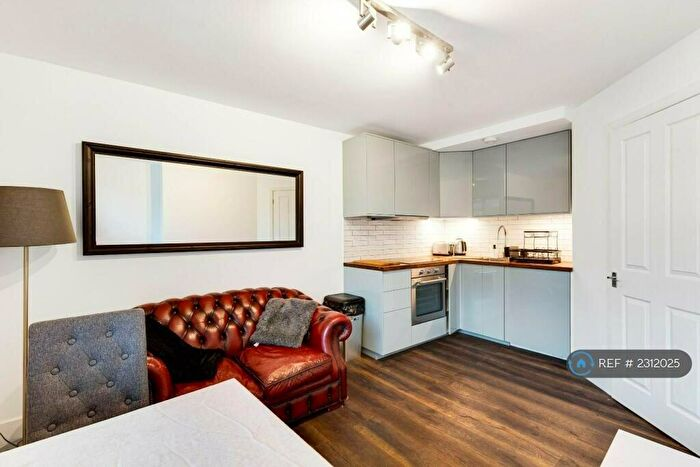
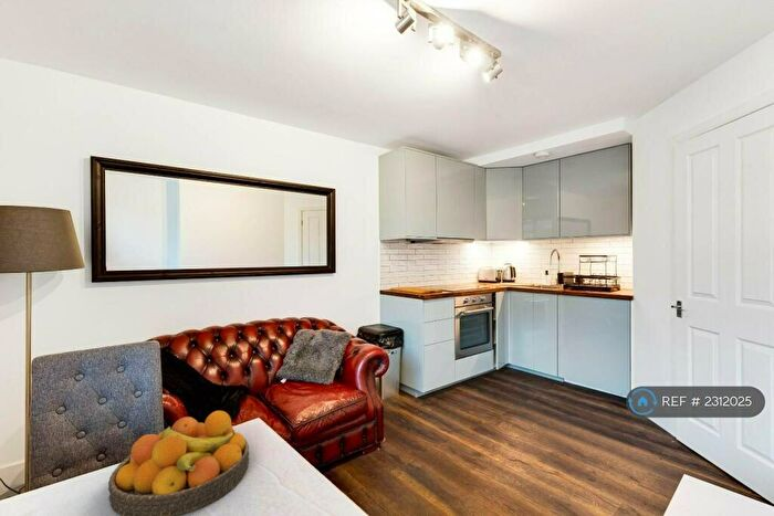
+ fruit bowl (185, 450)
